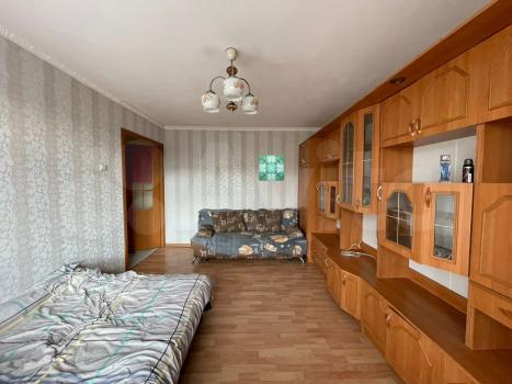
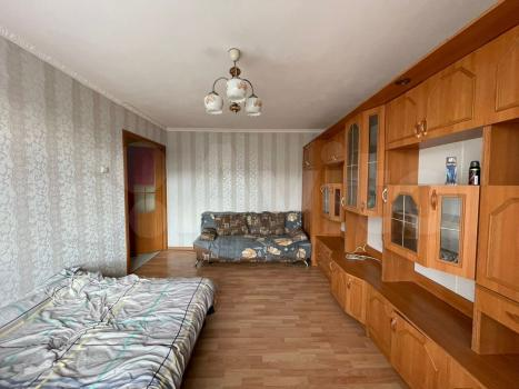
- wall art (271, 168)
